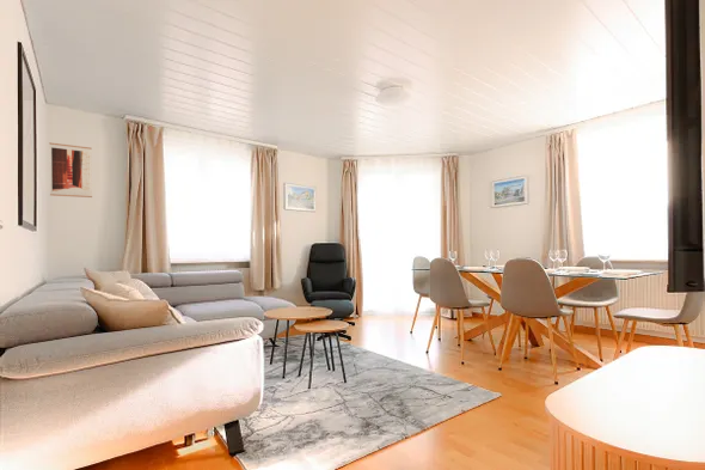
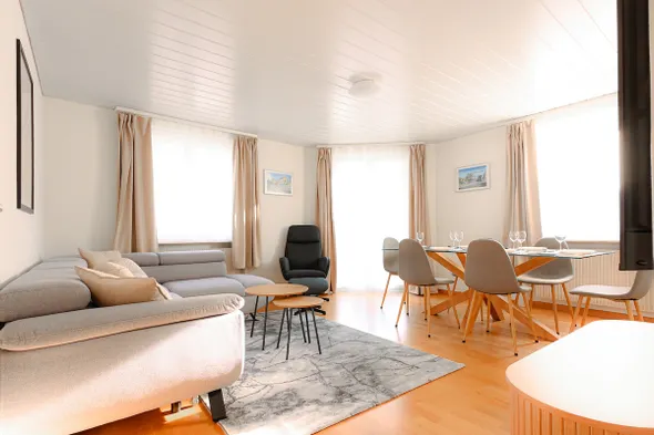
- wall art (70, 170)
